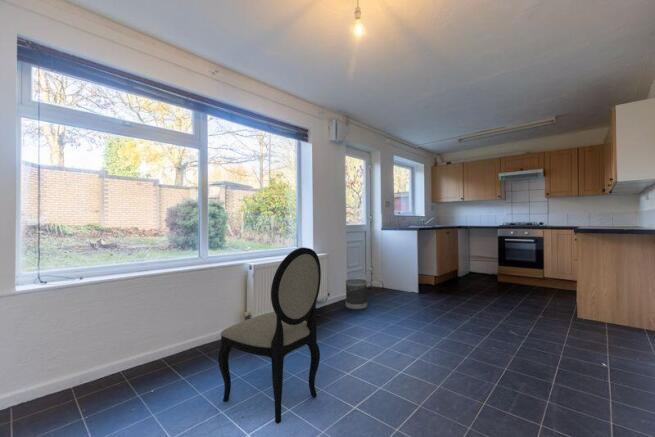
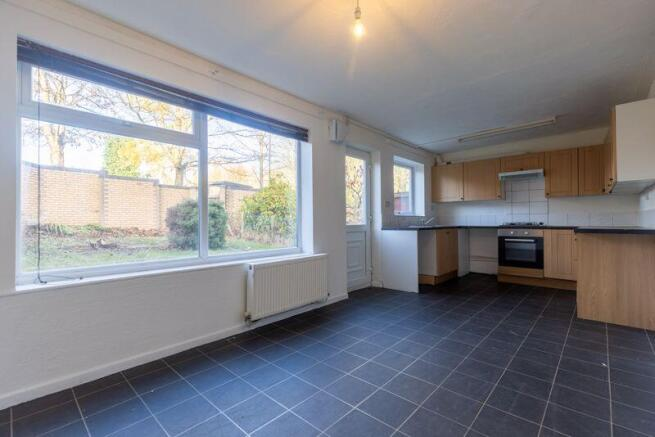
- wastebasket (356, 293)
- dining chair (275, 321)
